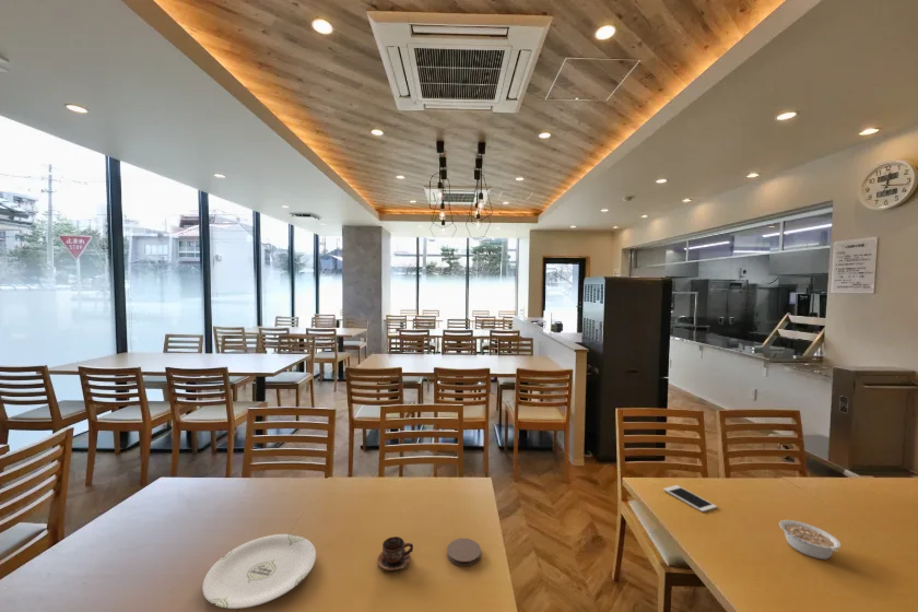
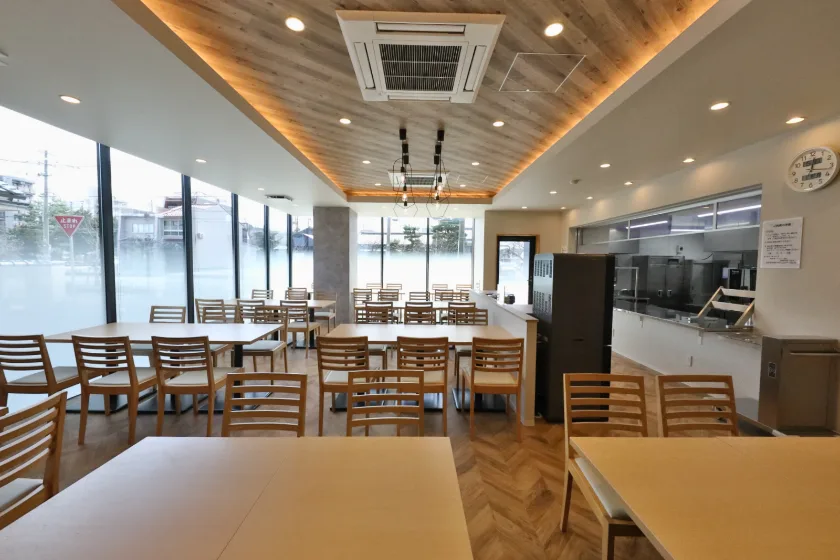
- cup (395, 552)
- legume (810, 540)
- plate (262, 569)
- cell phone (688, 497)
- coaster (463, 551)
